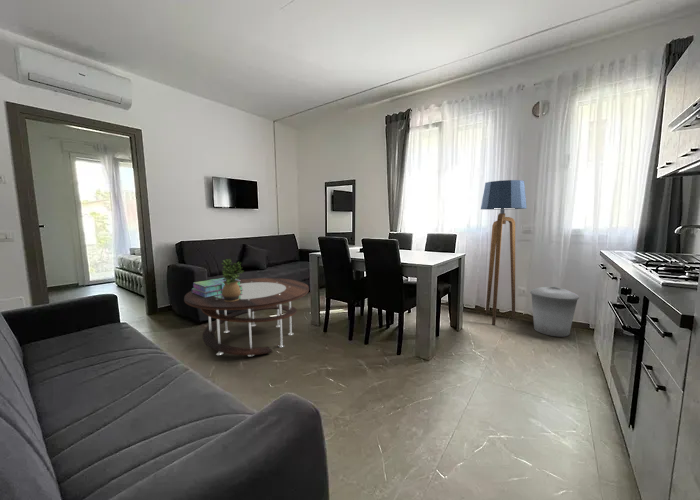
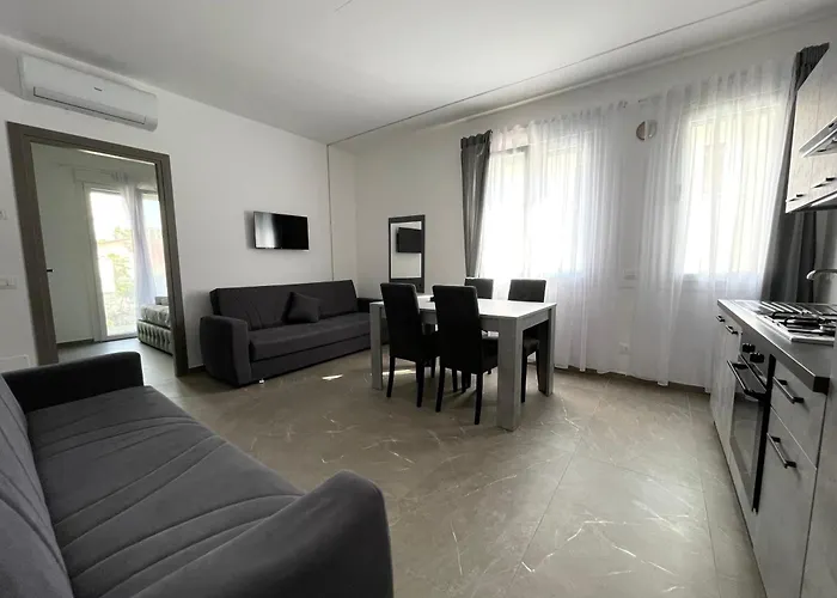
- coffee table (250, 314)
- stack of books (217, 286)
- trash can (552, 308)
- potted plant (232, 279)
- floor lamp (499, 252)
